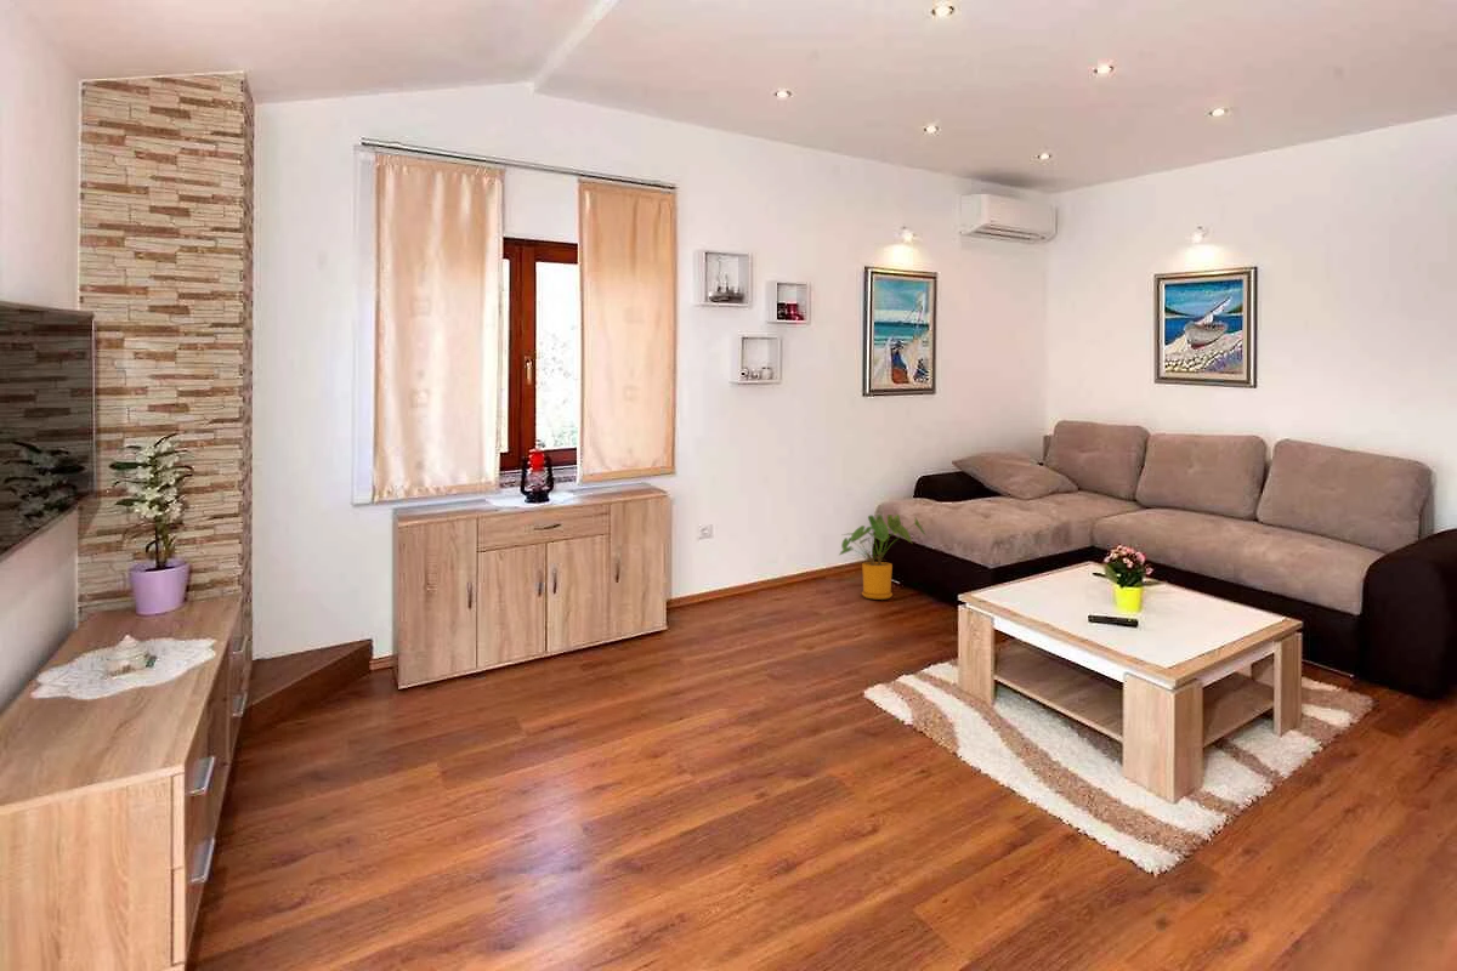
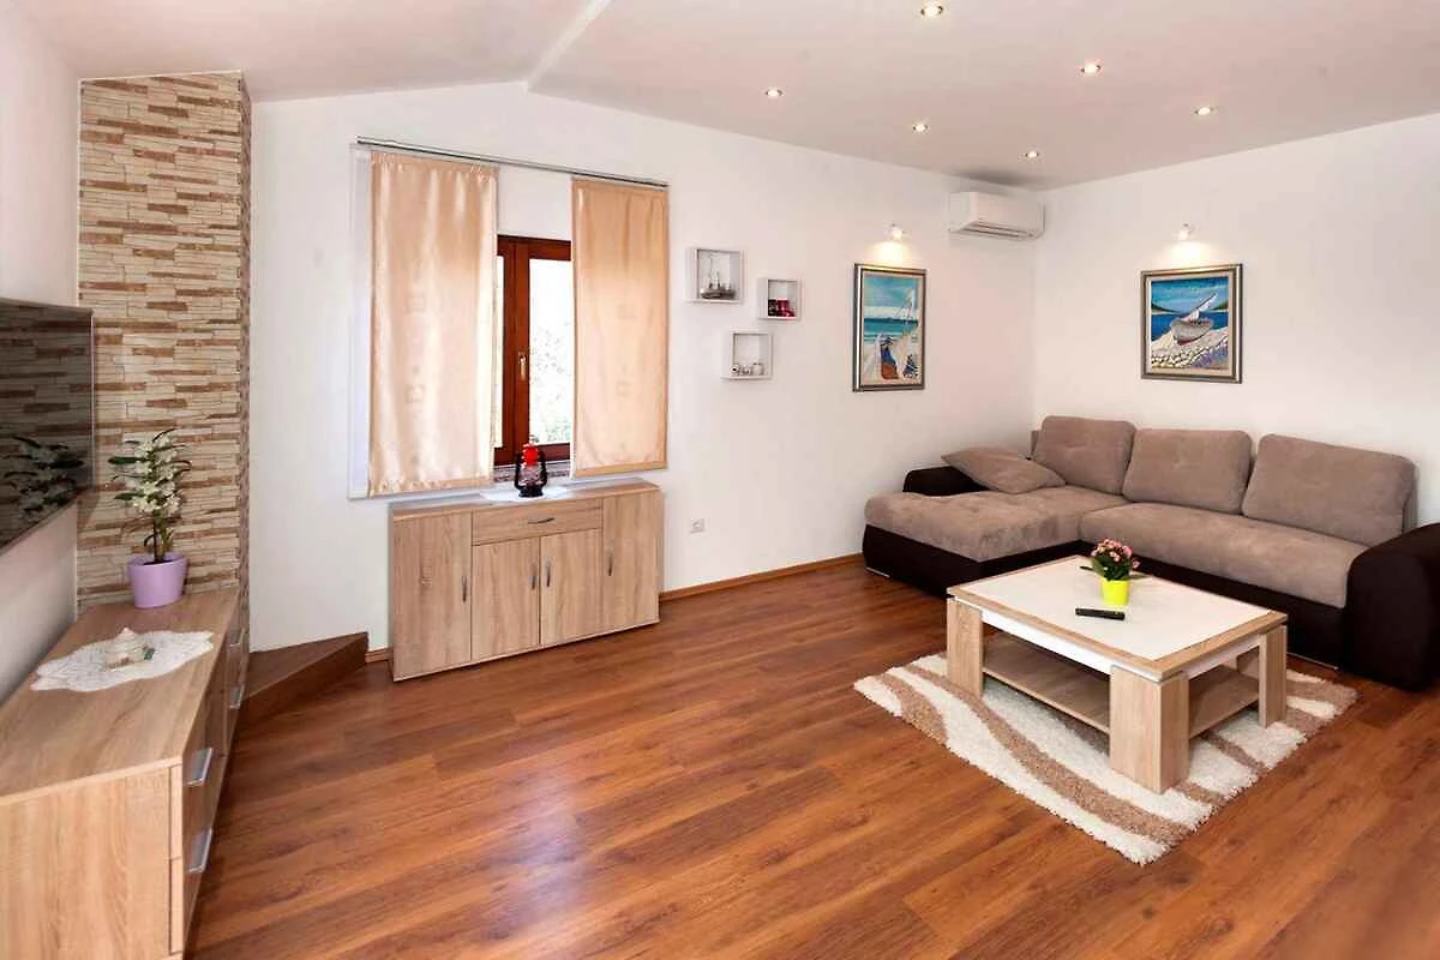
- house plant (878, 555)
